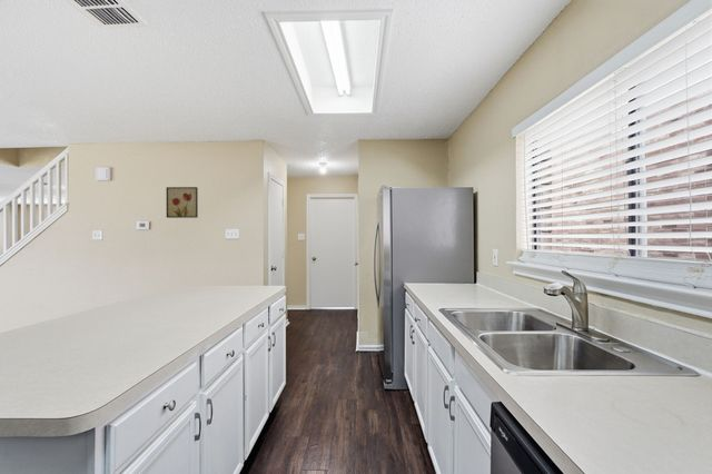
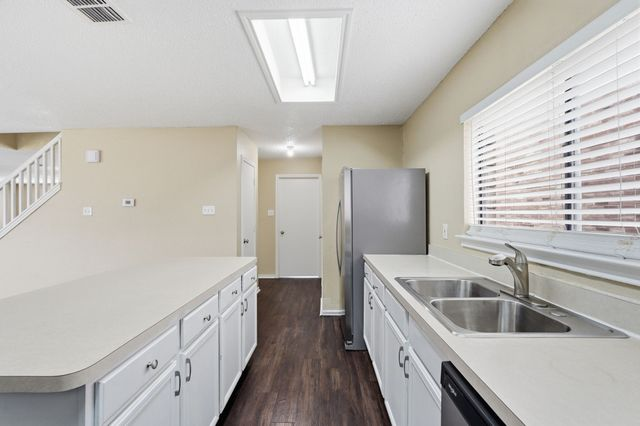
- wall art (181, 203)
